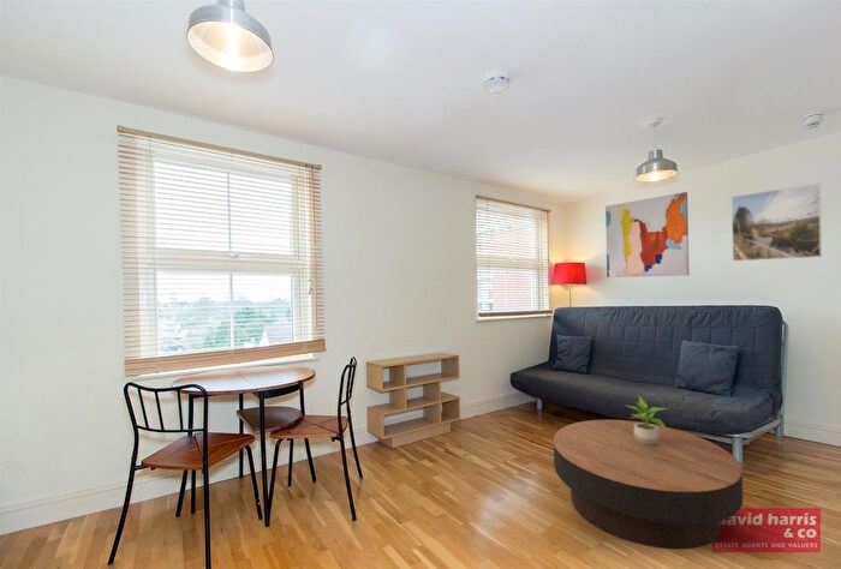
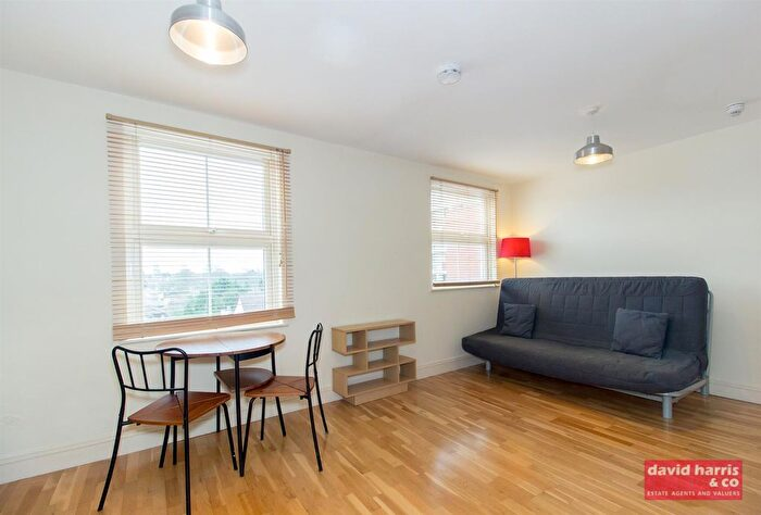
- coffee table (638, 478)
- potted plant (645, 421)
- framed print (773, 224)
- wall art (644, 238)
